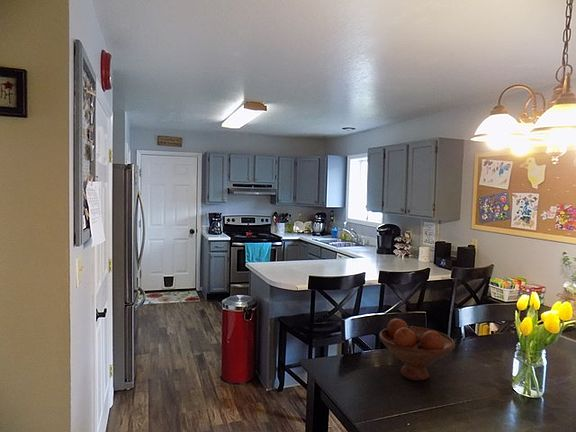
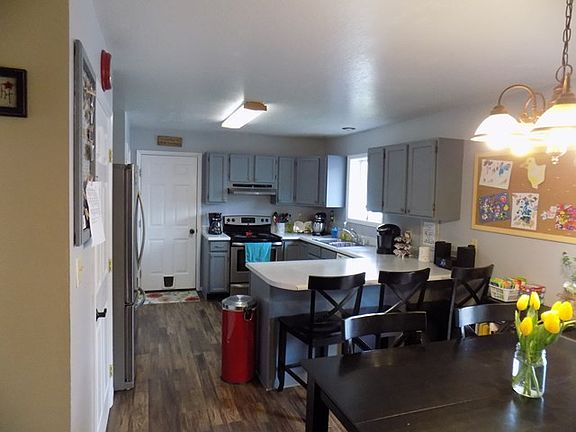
- fruit bowl (415, 349)
